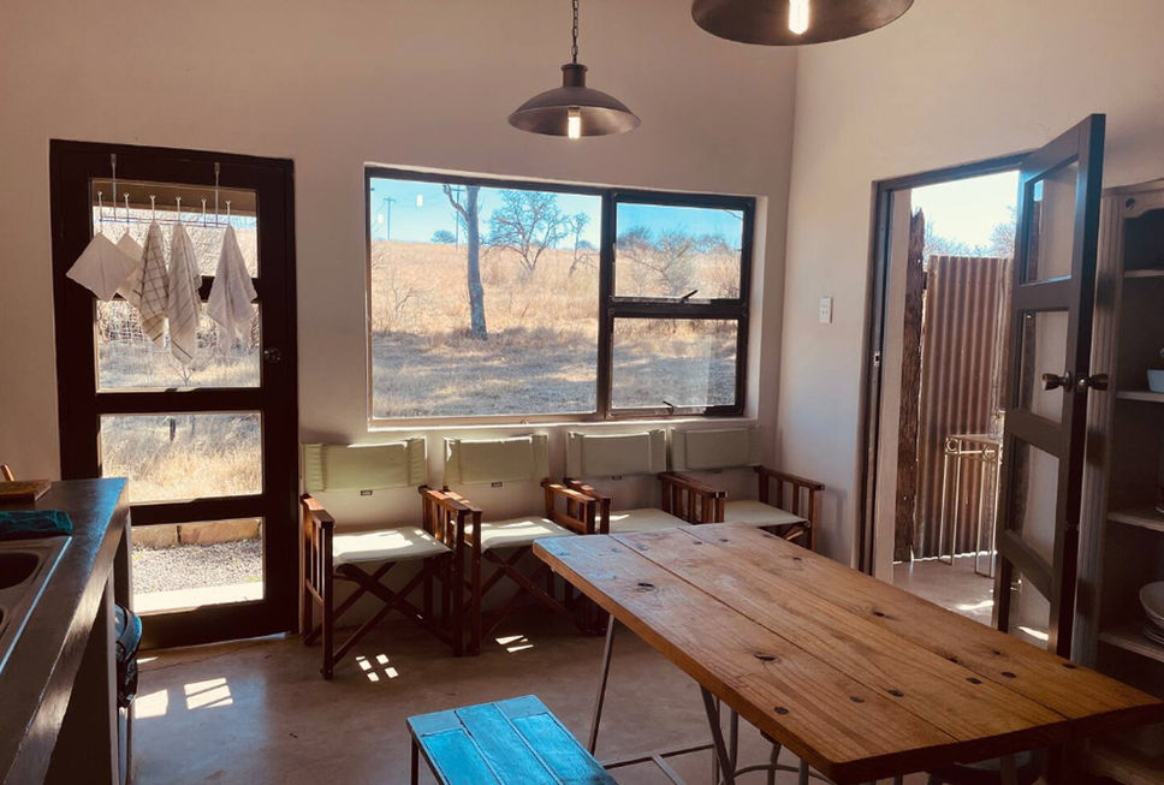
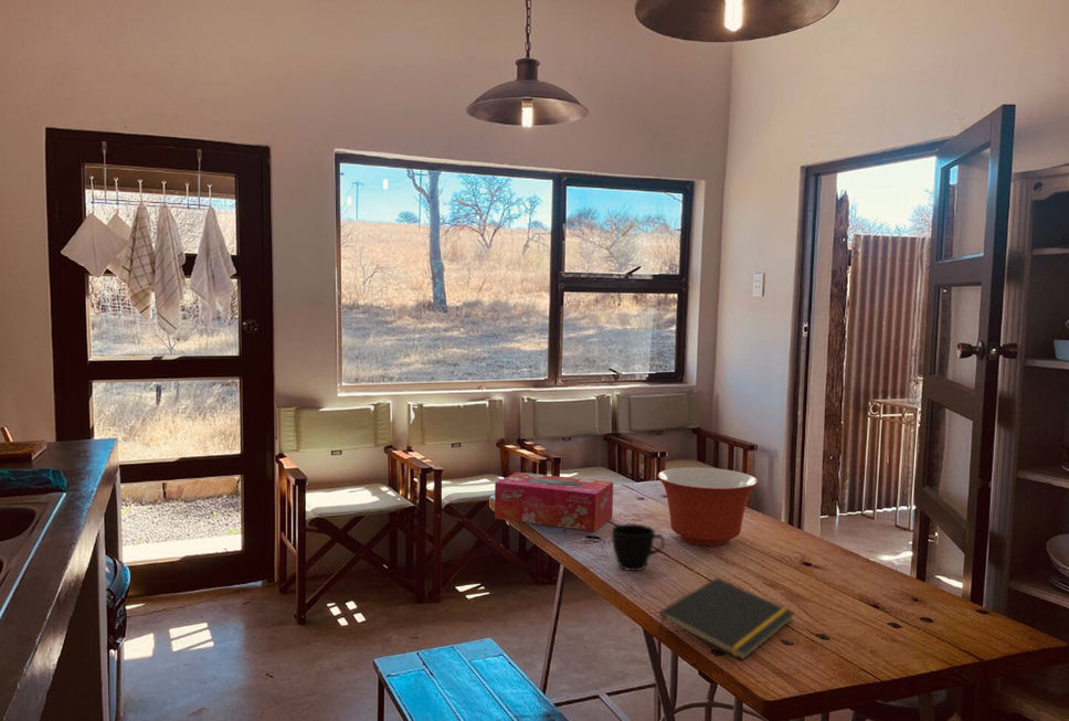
+ notepad (728, 614)
+ mixing bowl (706, 508)
+ cup (634, 549)
+ tissue box (553, 500)
